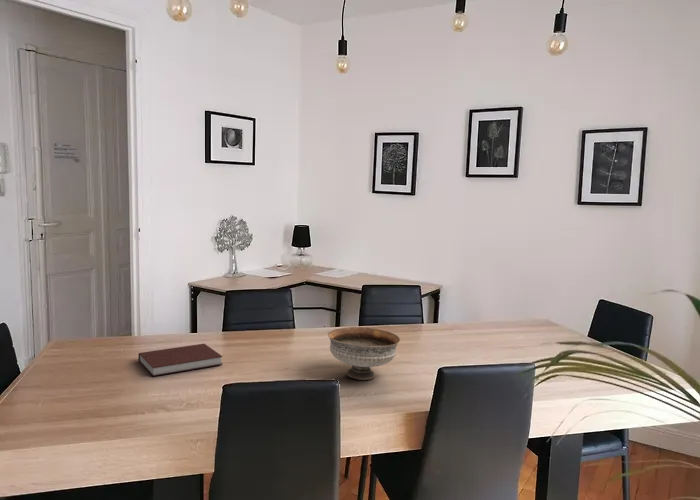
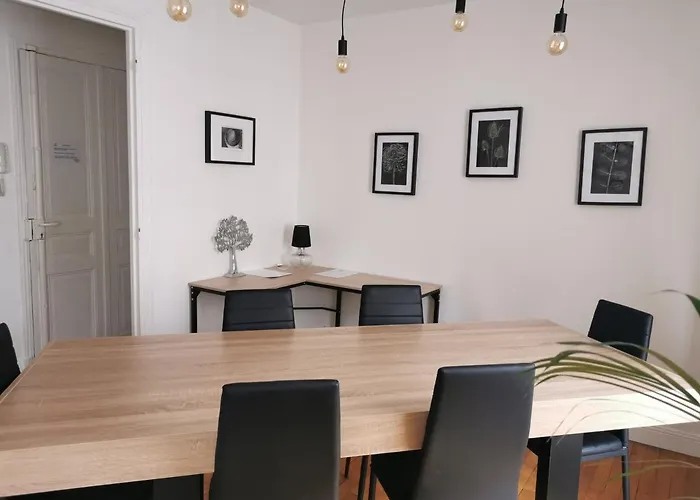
- bowl (363, 355)
- notebook (180, 358)
